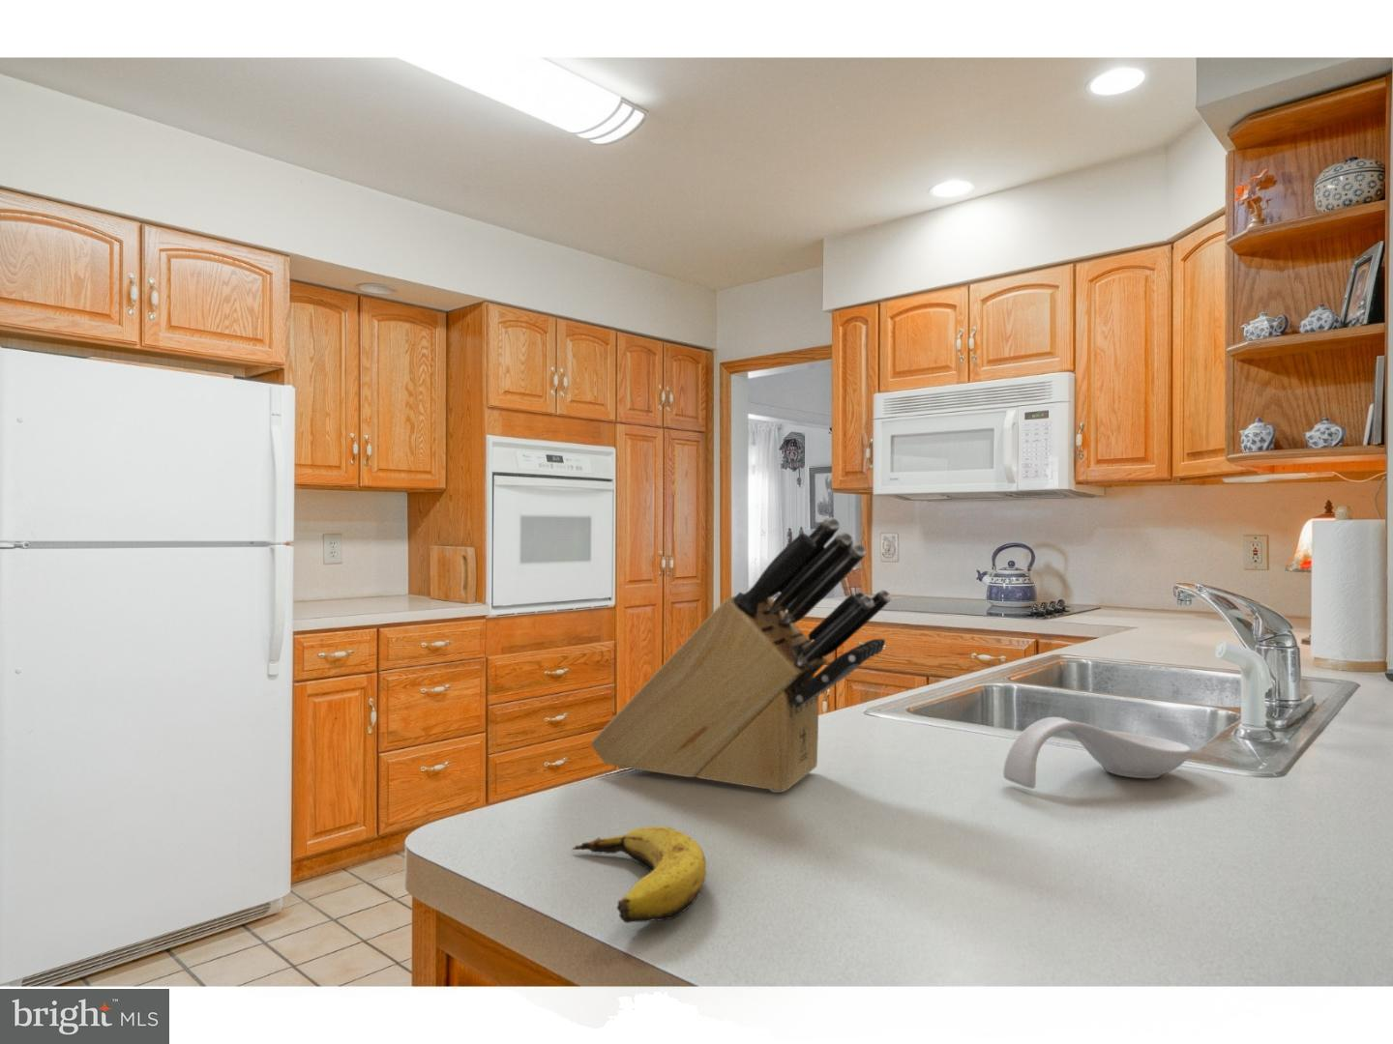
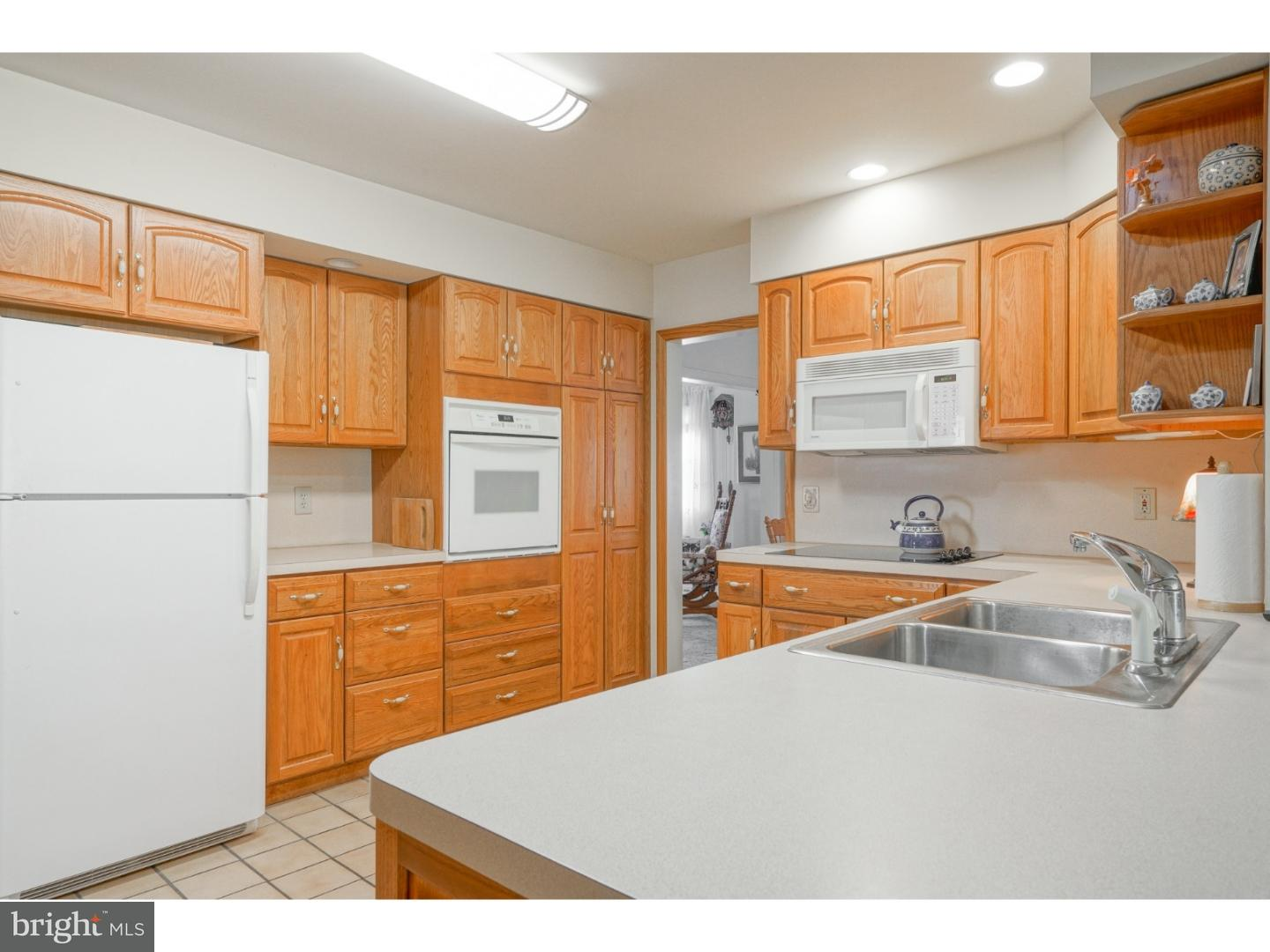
- banana (644, 861)
- spoon rest (1097, 747)
- knife block (737, 646)
